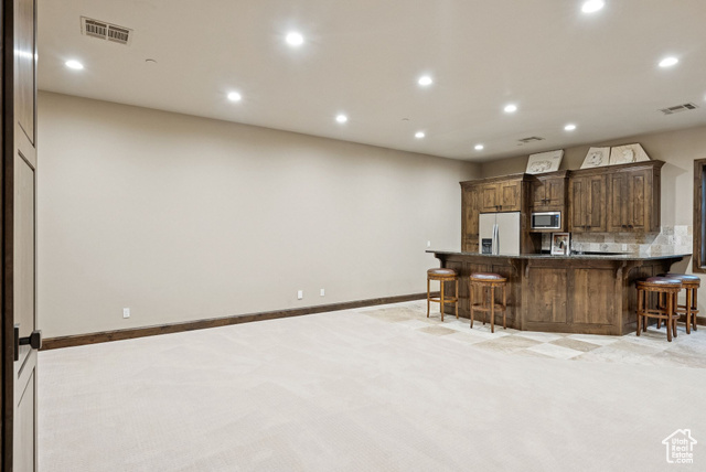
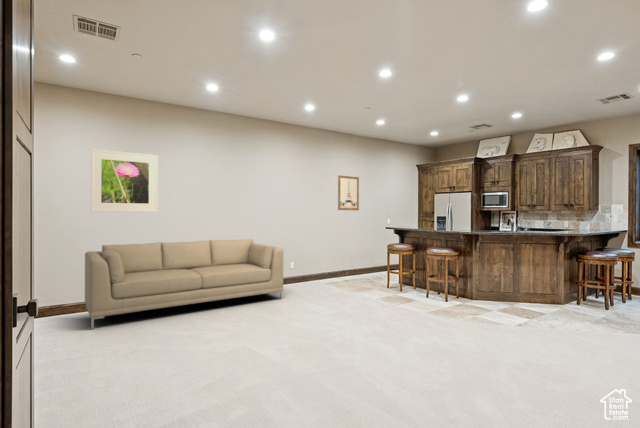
+ sofa (190, 273)
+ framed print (125, 182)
+ wall art (348, 193)
